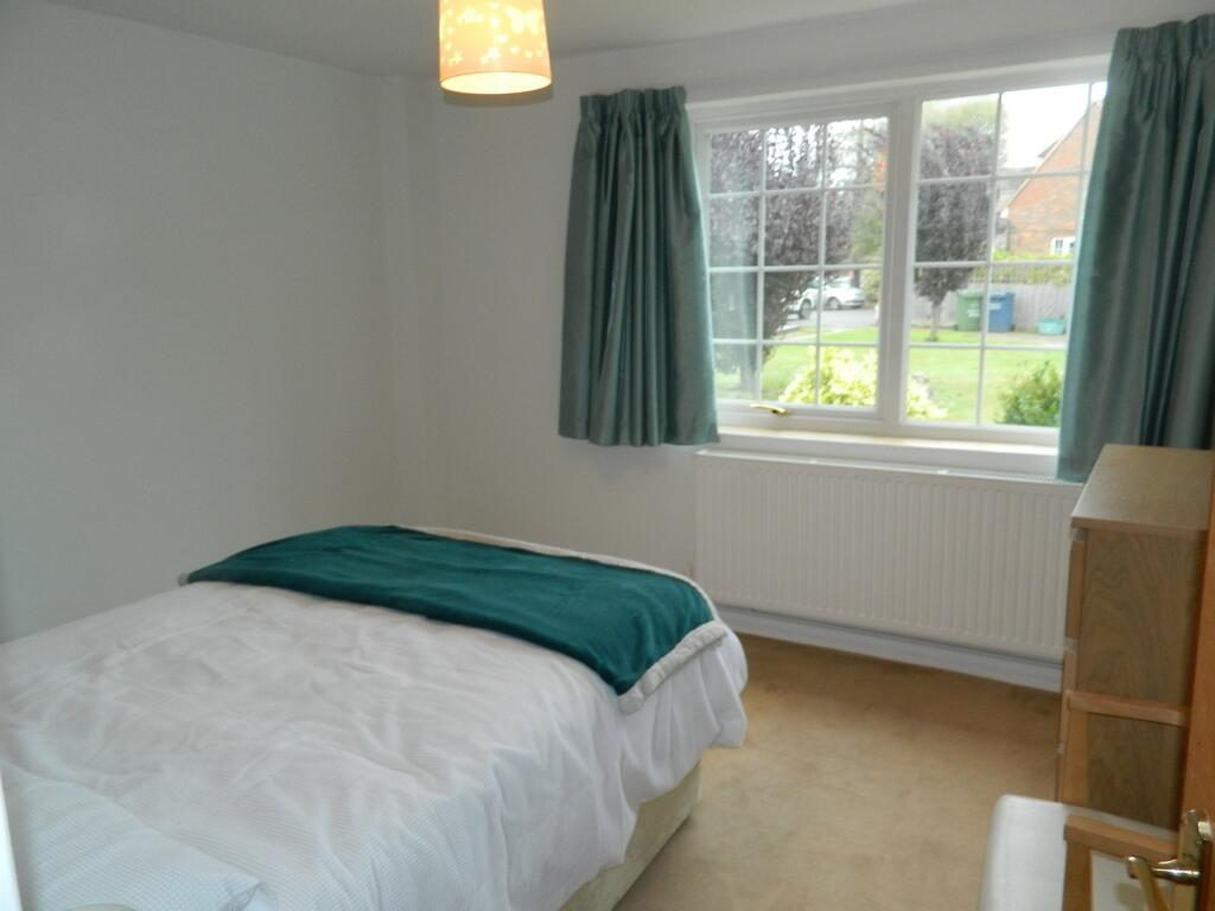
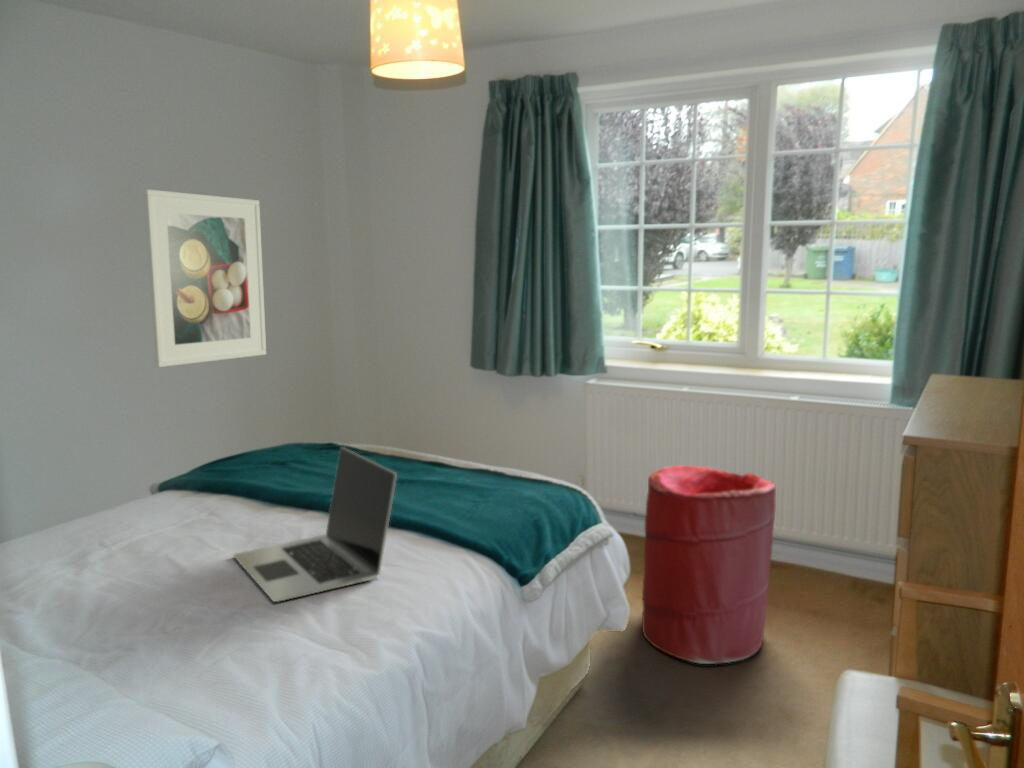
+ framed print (210, 279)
+ laptop (328, 518)
+ laundry hamper (707, 554)
